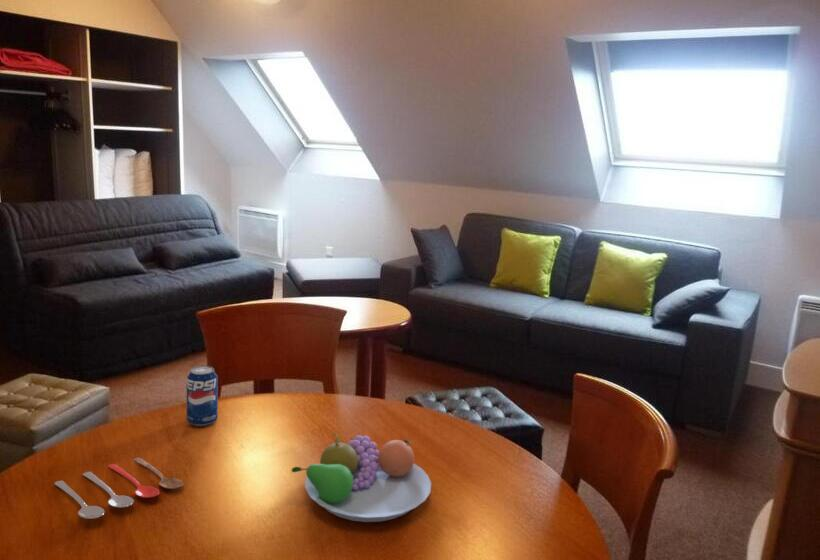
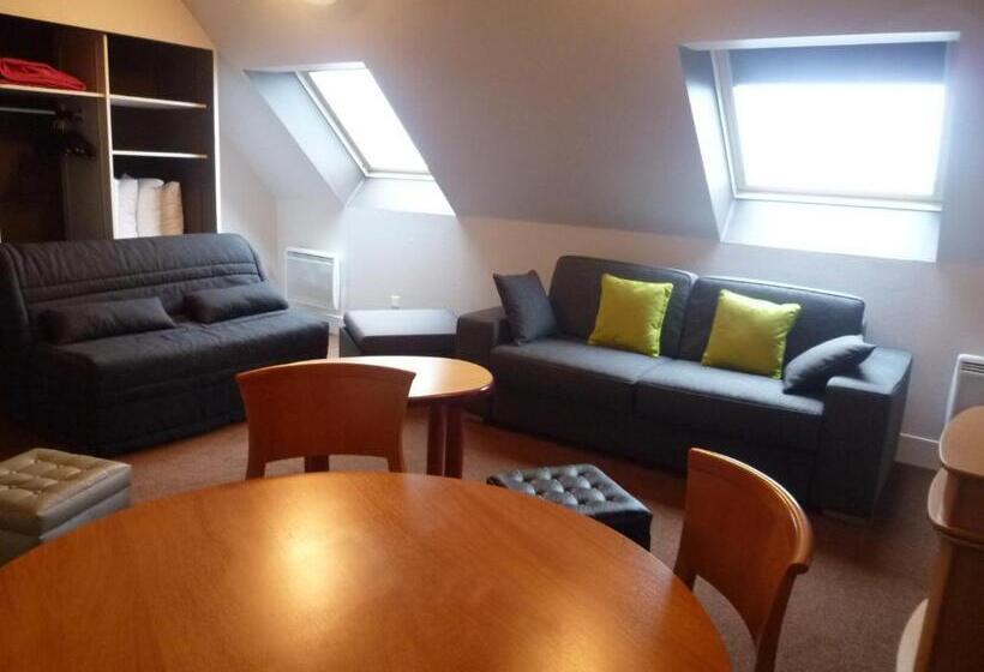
- fruit bowl (363, 470)
- cooking utensil (111, 490)
- beverage can (202, 395)
